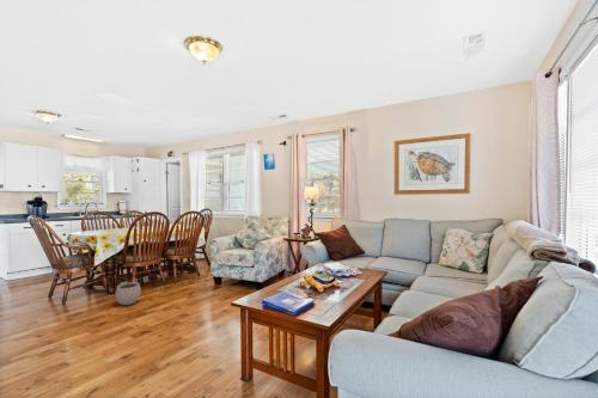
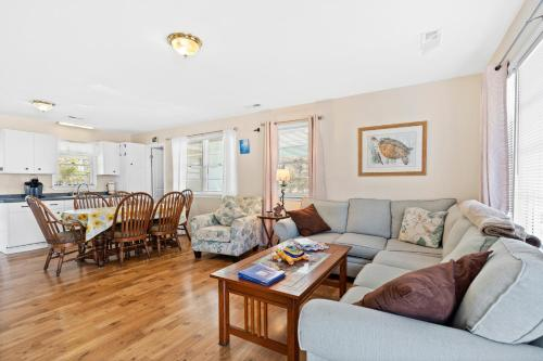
- plant pot (128, 290)
